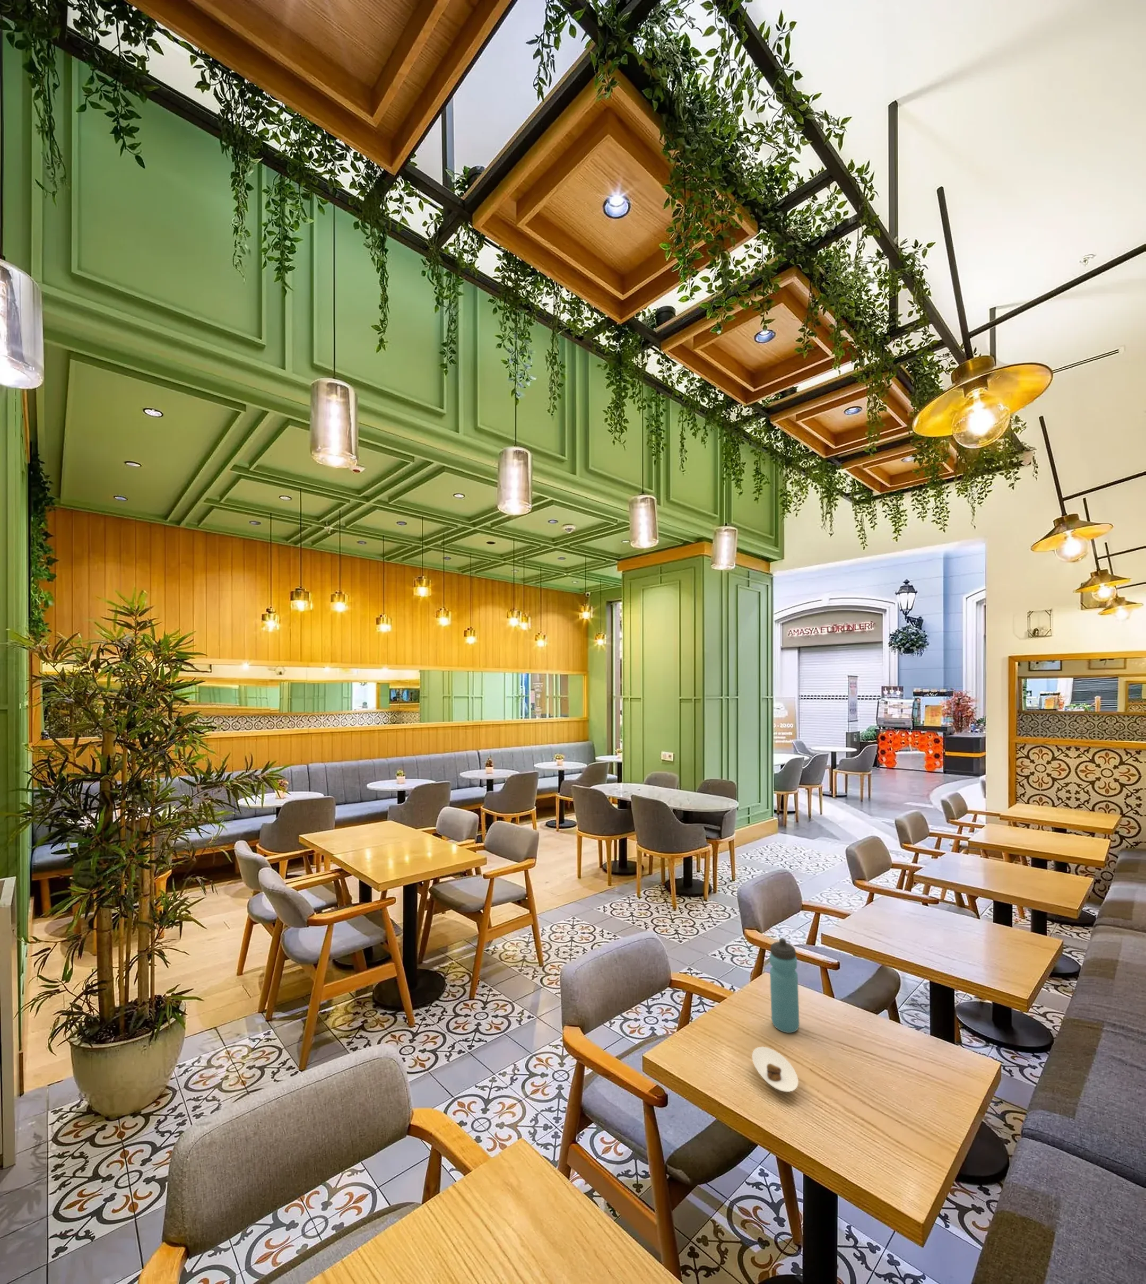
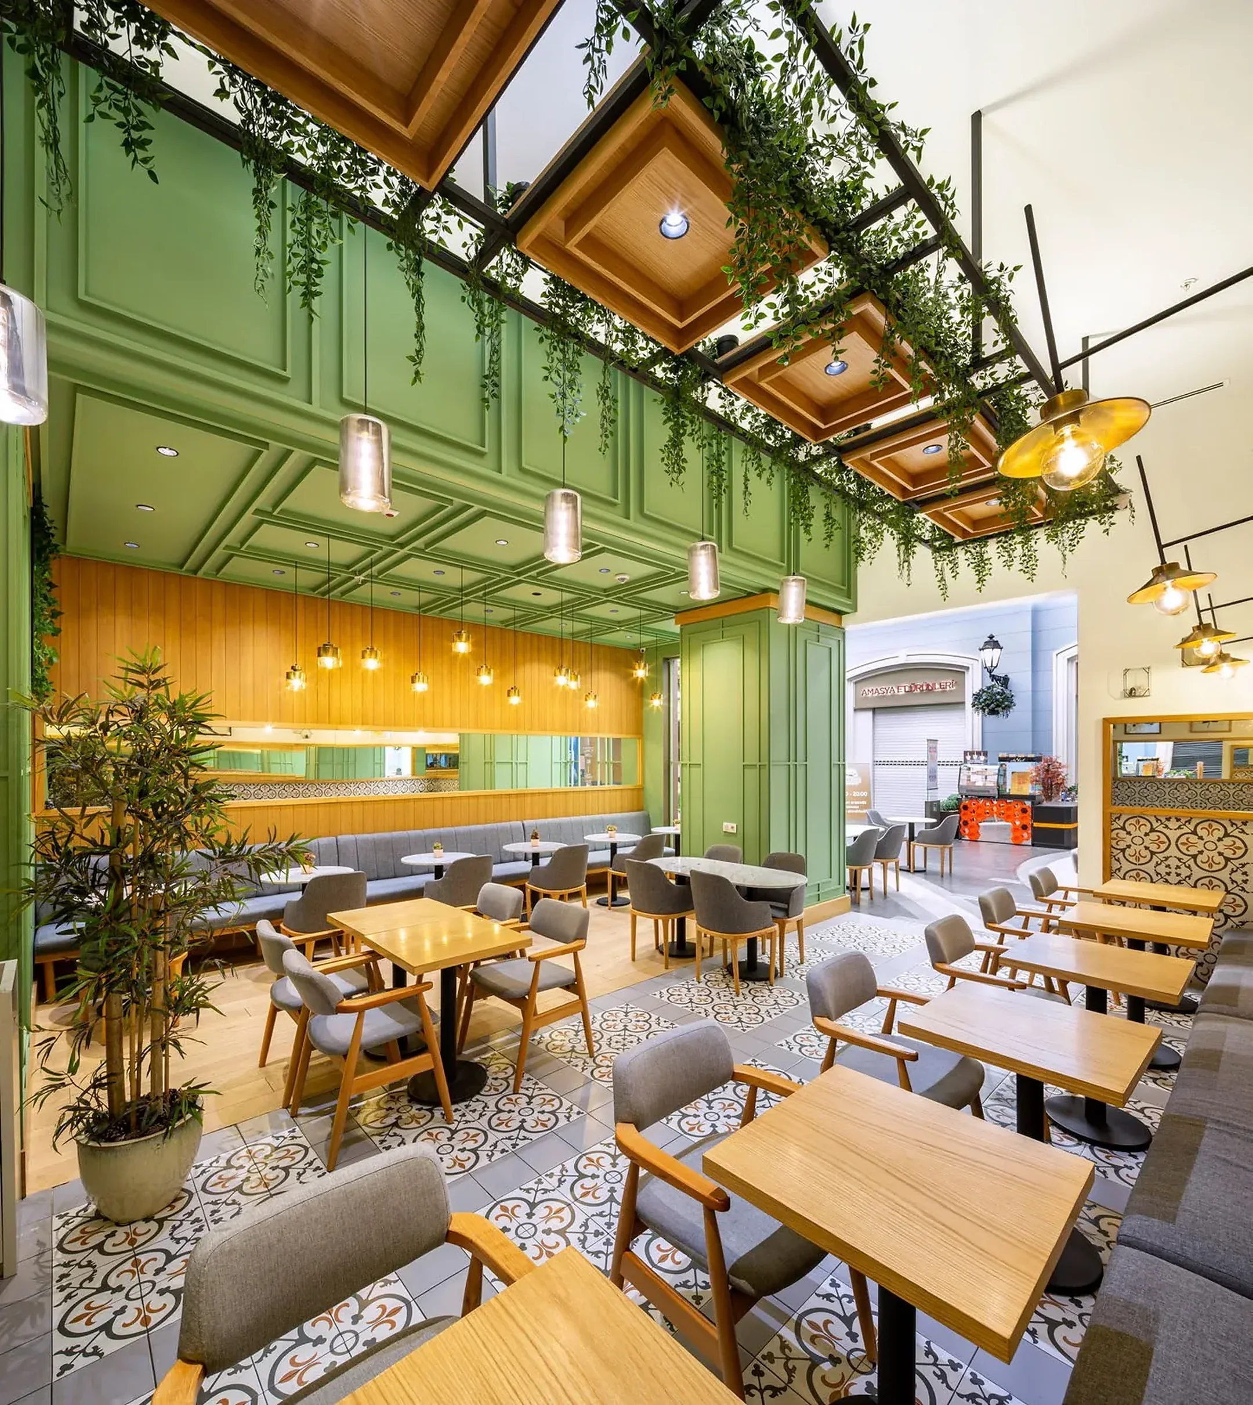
- saucer (774, 1072)
- water bottle (783, 982)
